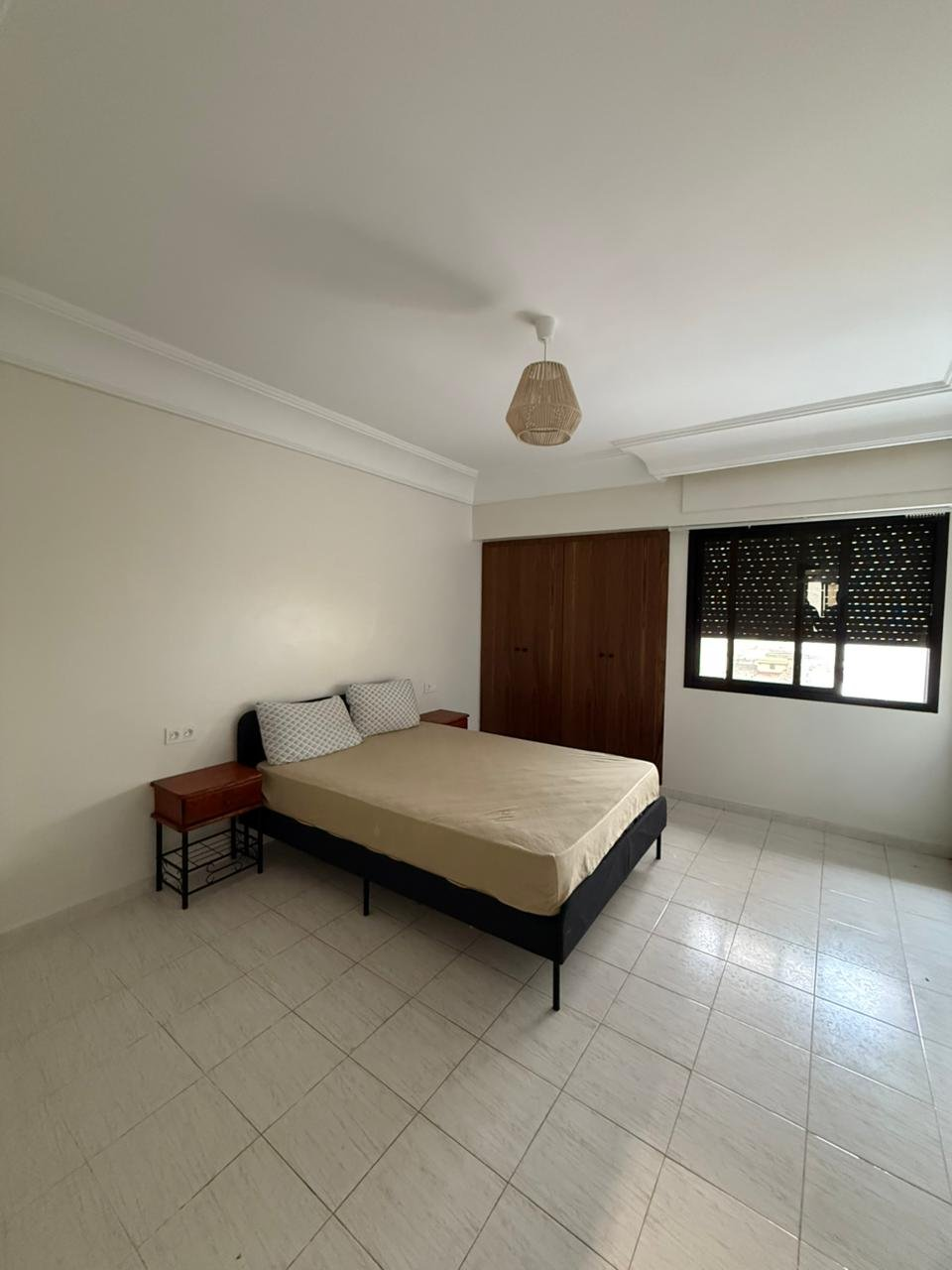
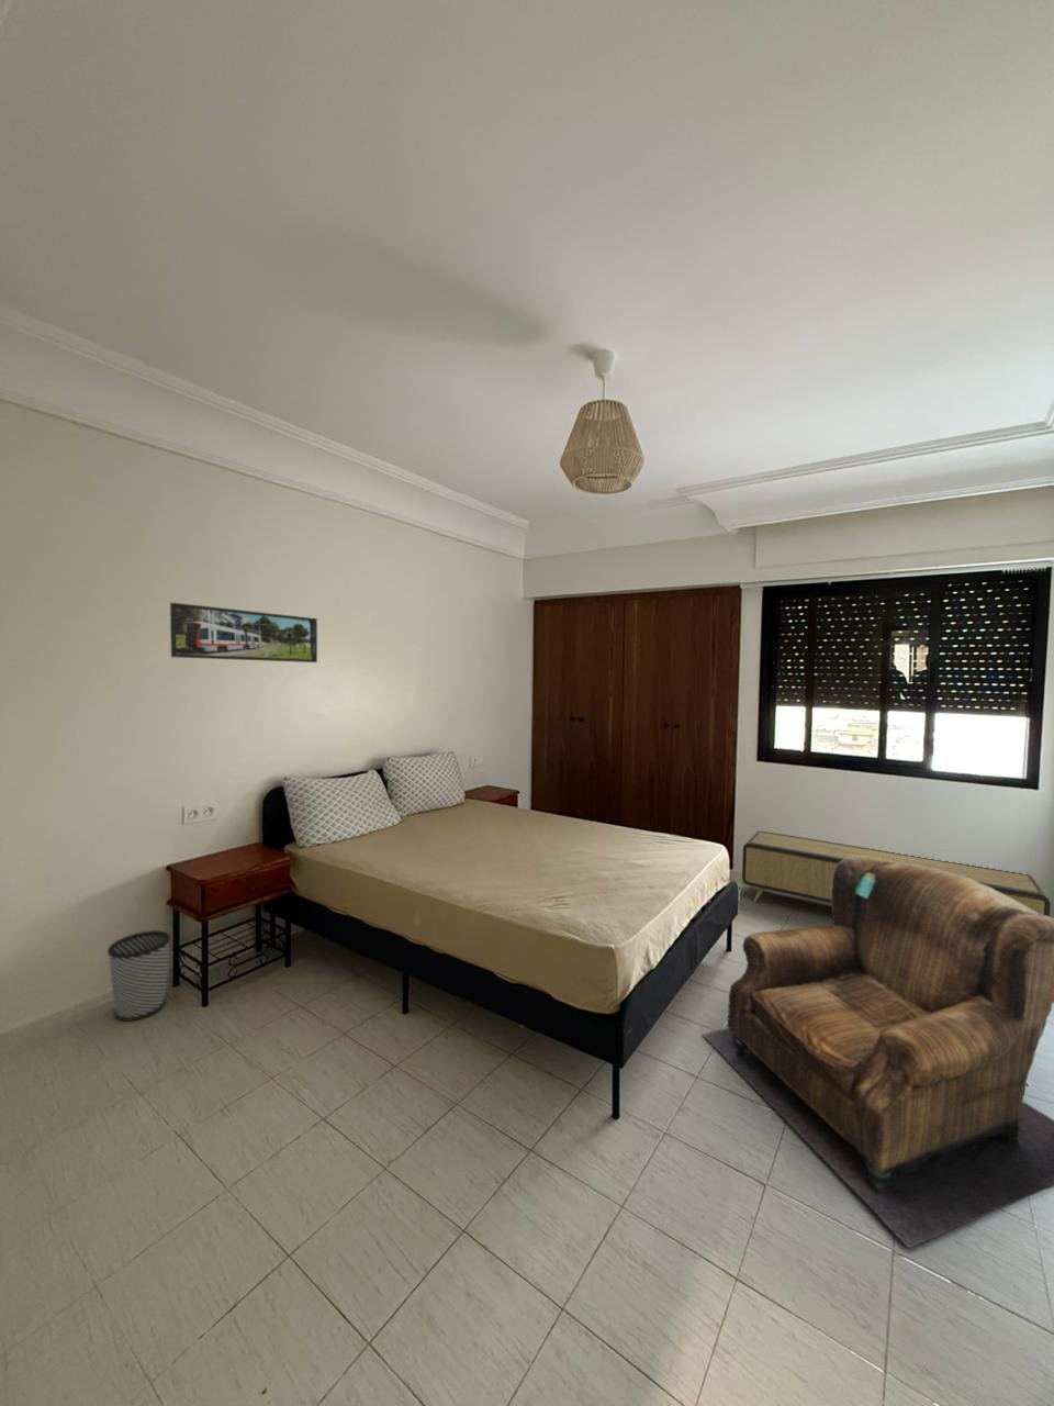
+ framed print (251, 634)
+ wastebasket (140, 974)
+ armchair (882, 986)
+ storage bench (885, 860)
